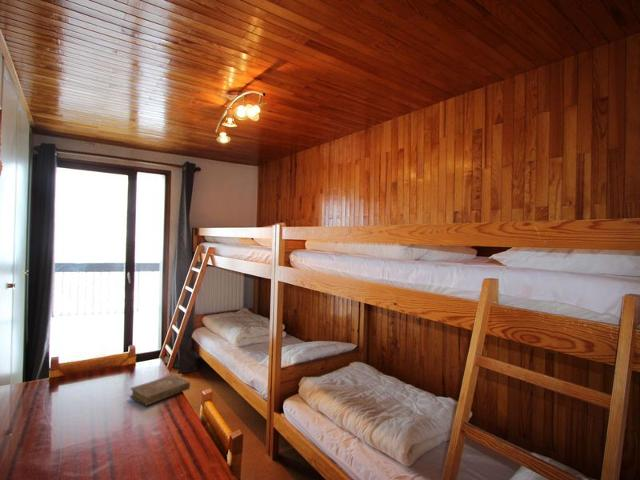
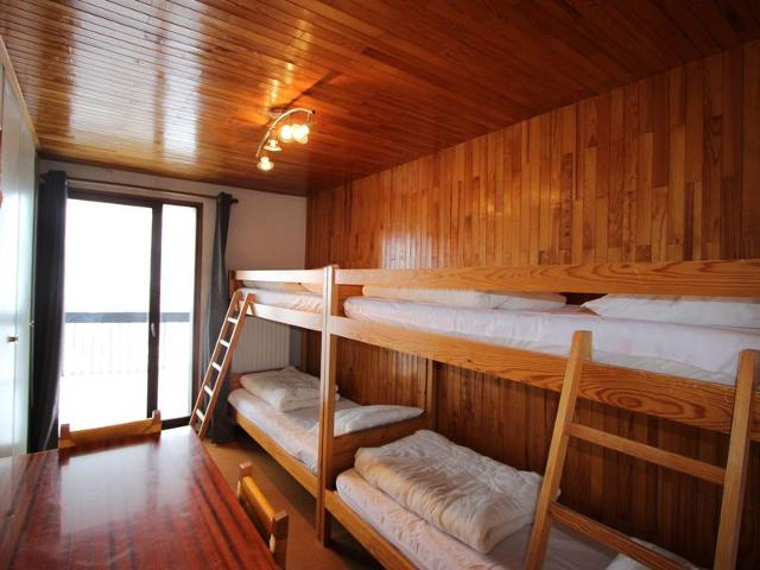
- book (160, 389)
